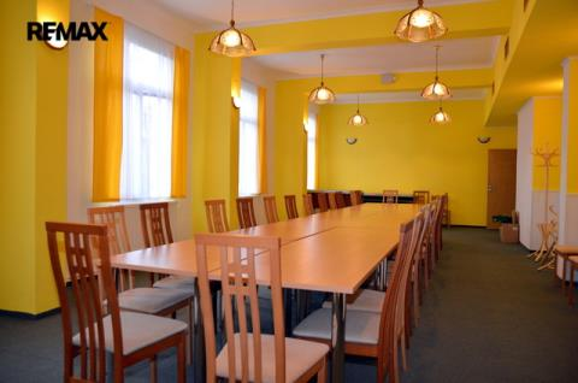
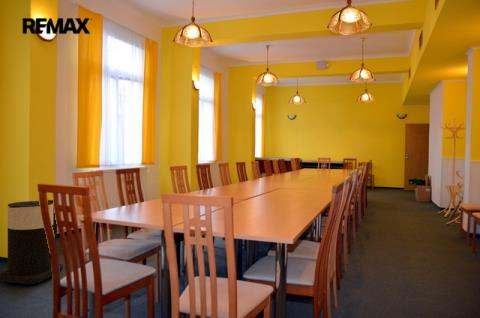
+ trash can (31, 239)
